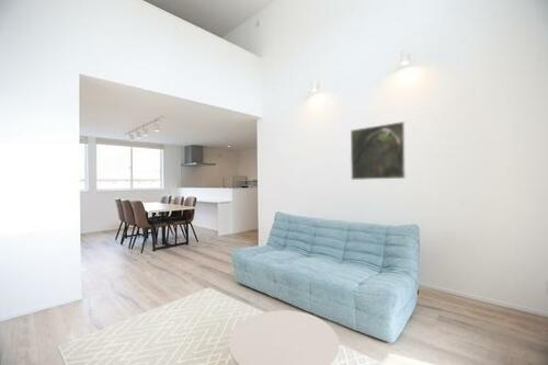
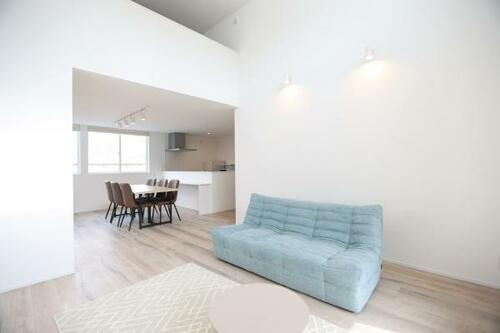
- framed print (376, 152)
